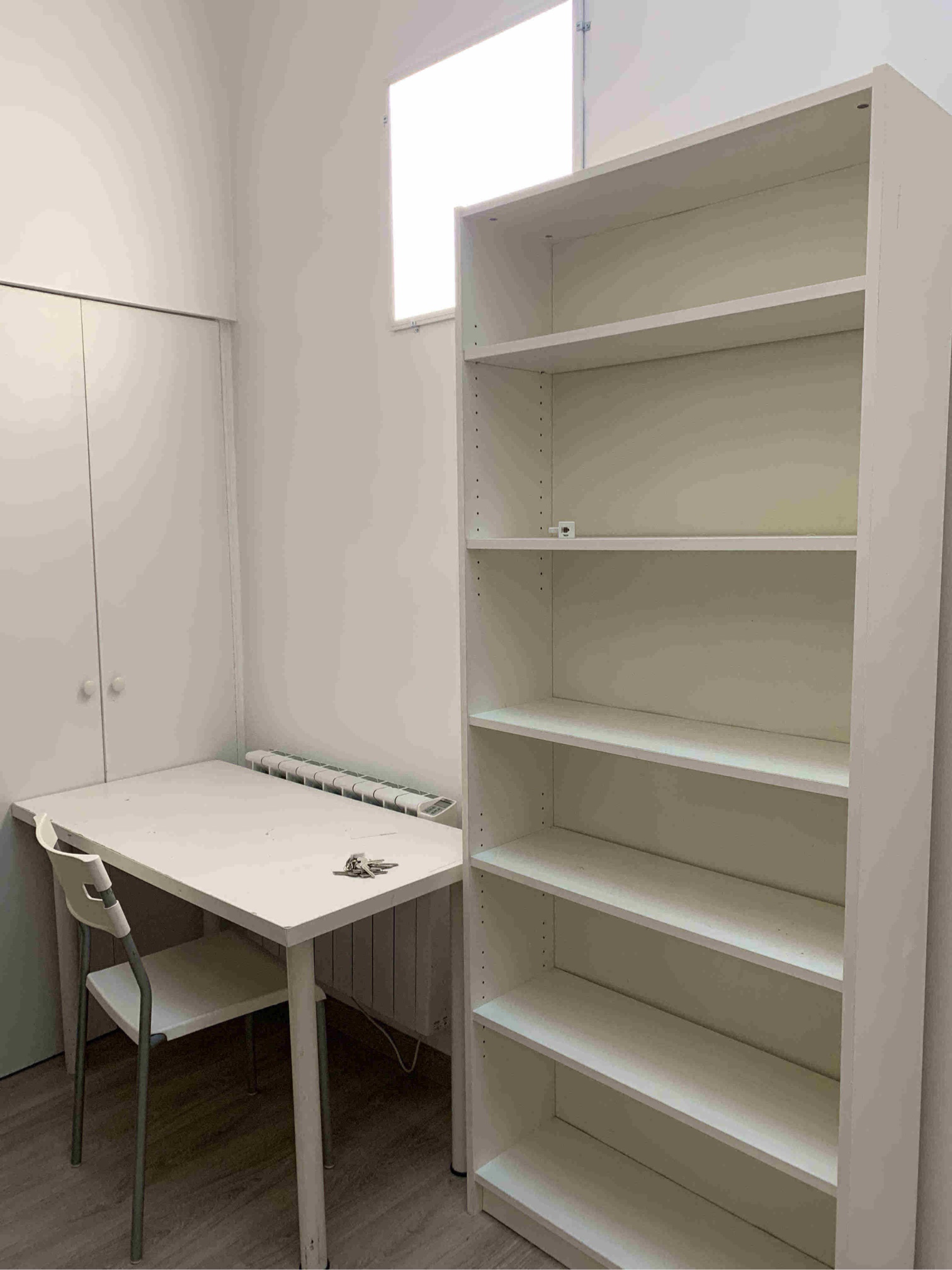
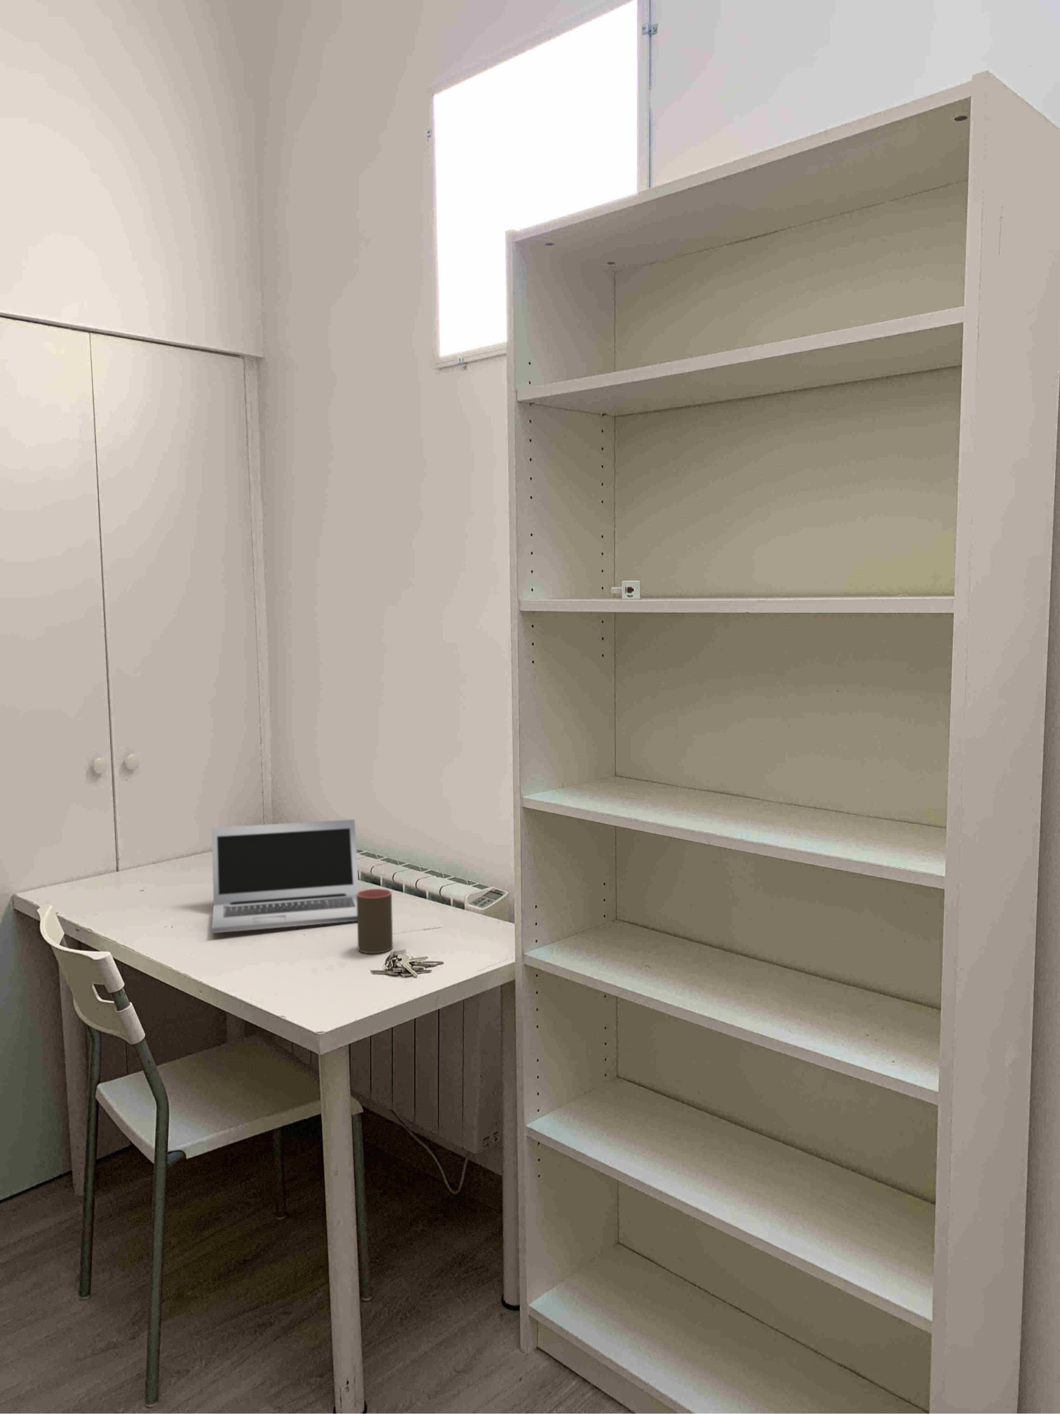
+ cup (374, 921)
+ laptop (287, 873)
